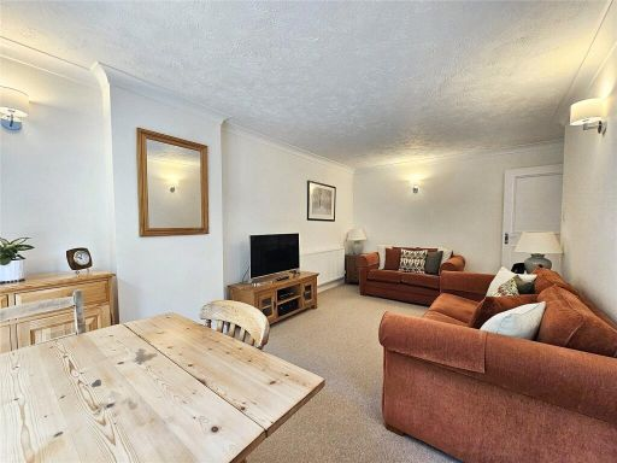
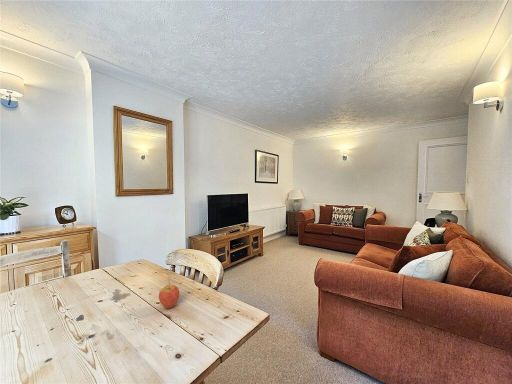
+ fruit (169, 294)
